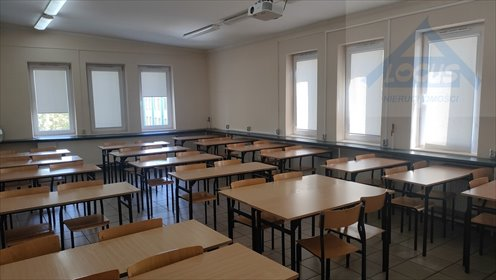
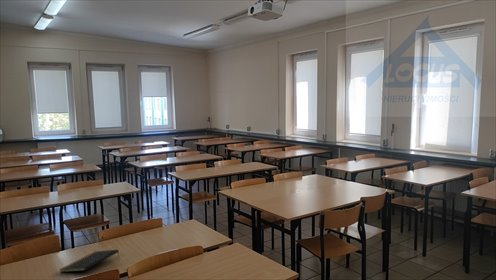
+ notepad (90, 260)
